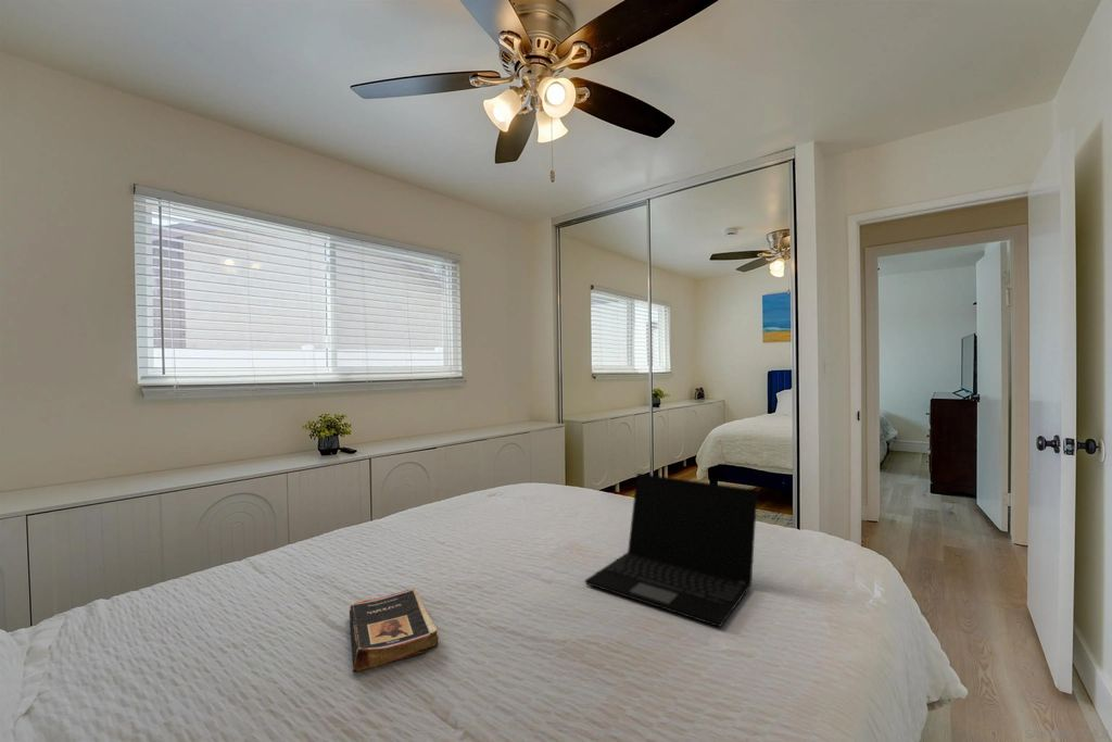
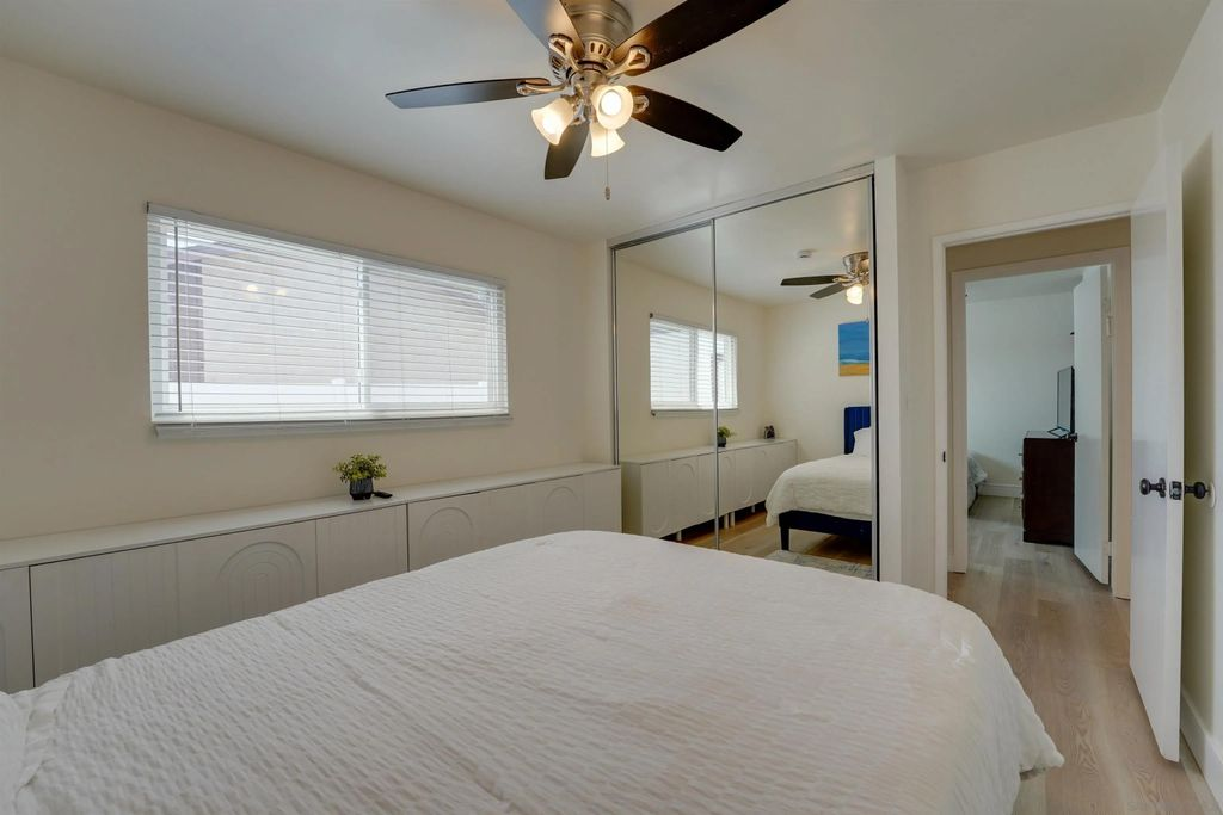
- book (391, 621)
- laptop (671, 537)
